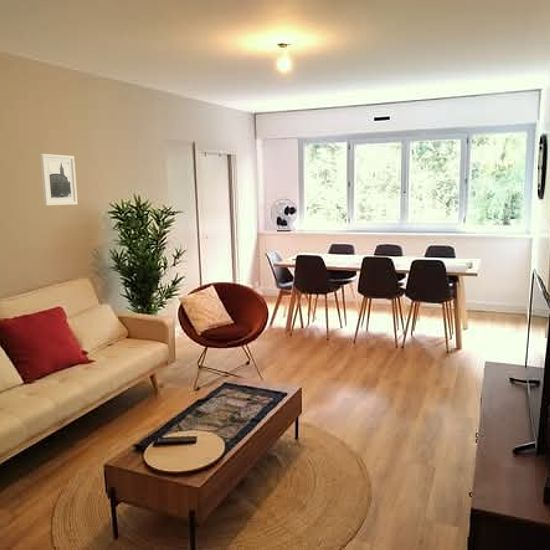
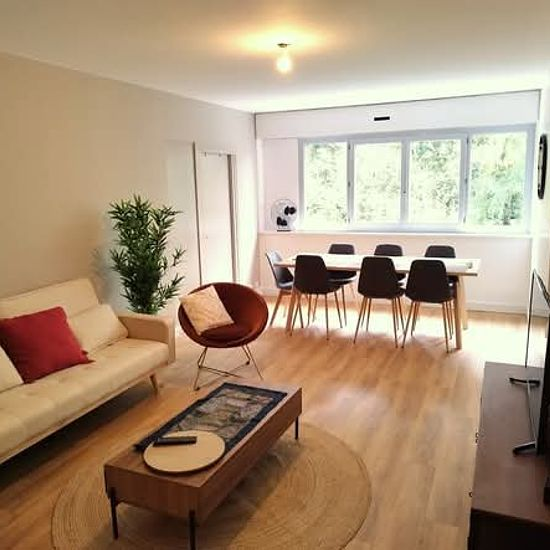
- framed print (59, 180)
